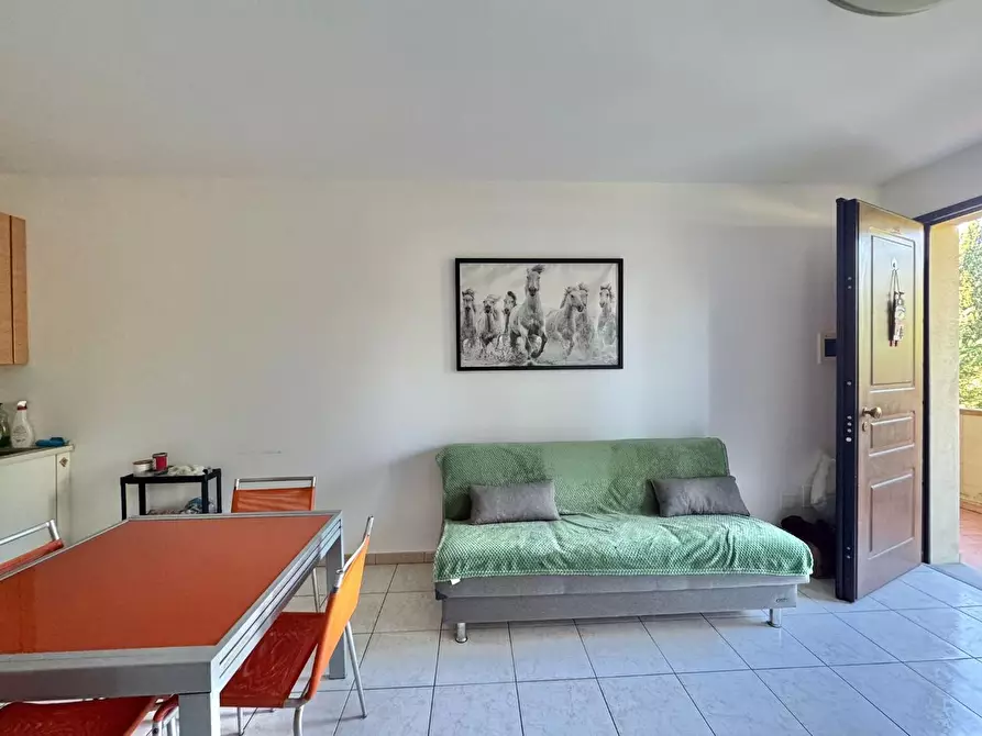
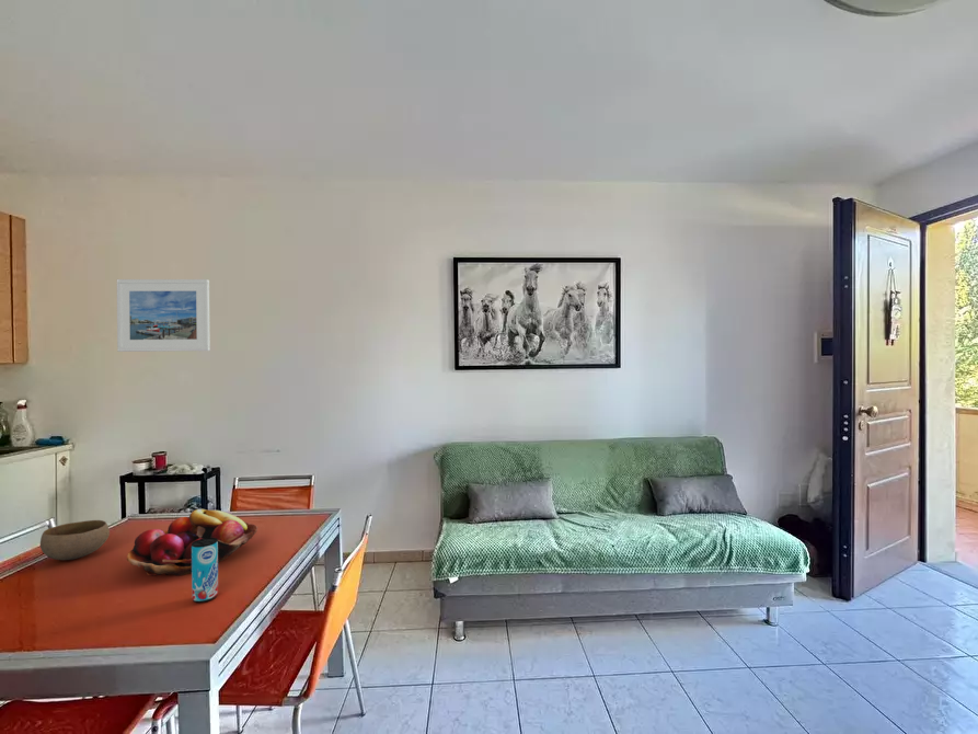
+ fruit basket (197, 537)
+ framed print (163, 314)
+ bowl (76, 541)
+ beverage can (205, 570)
